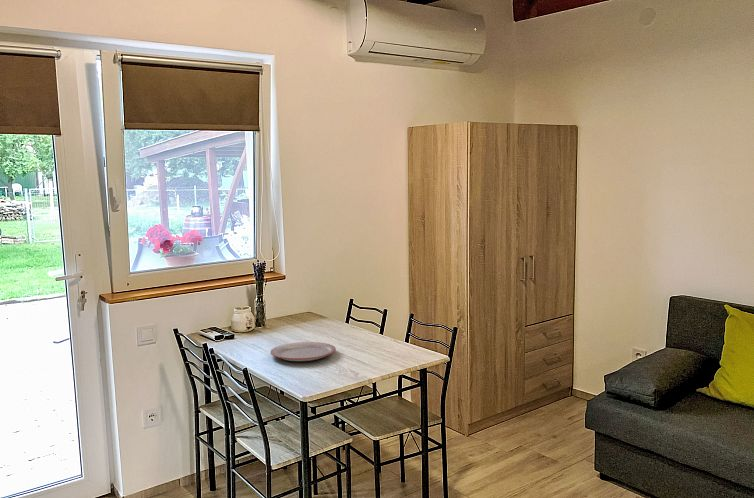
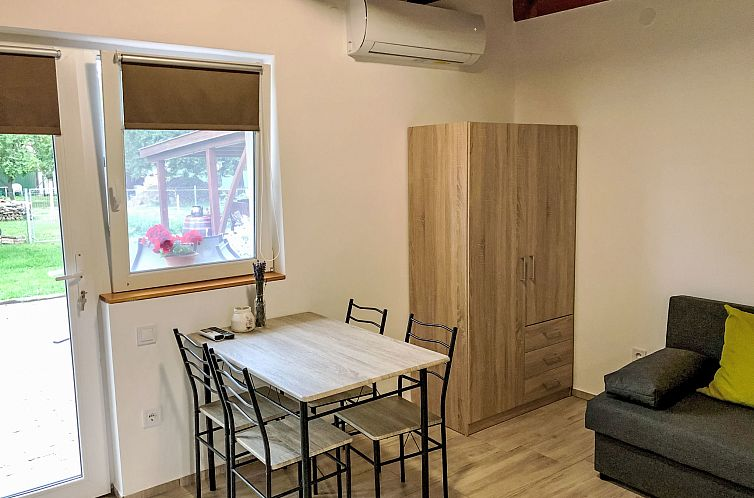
- plate (303, 352)
